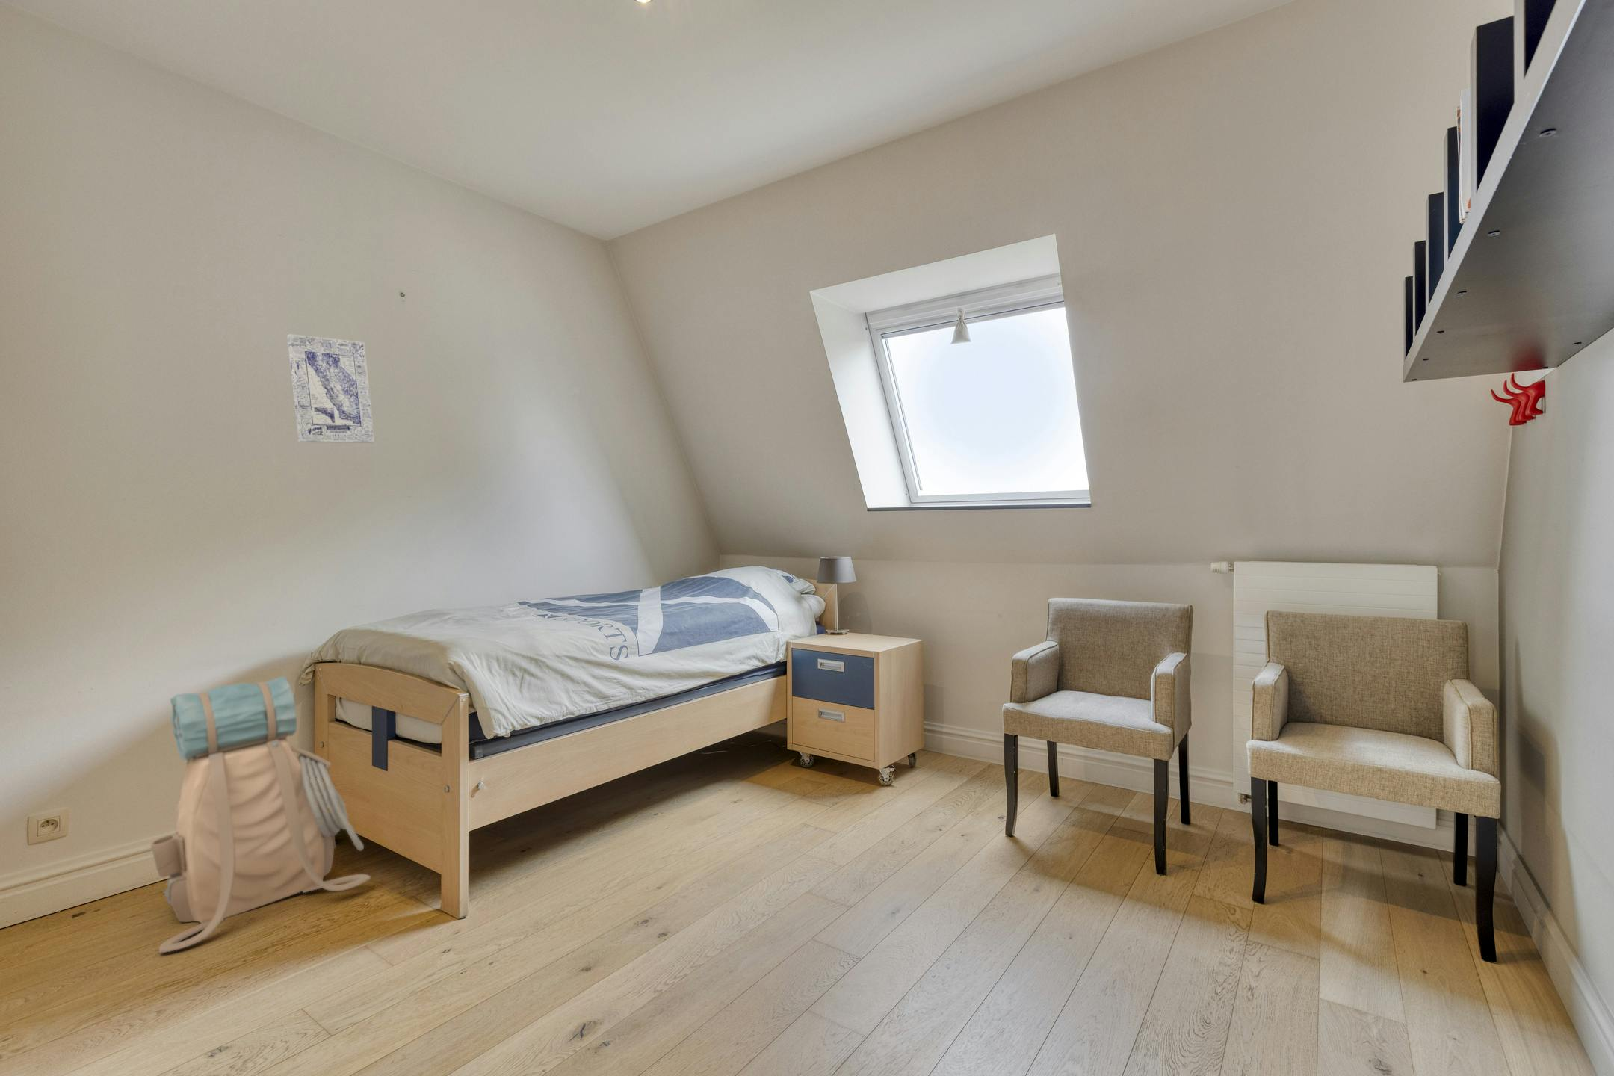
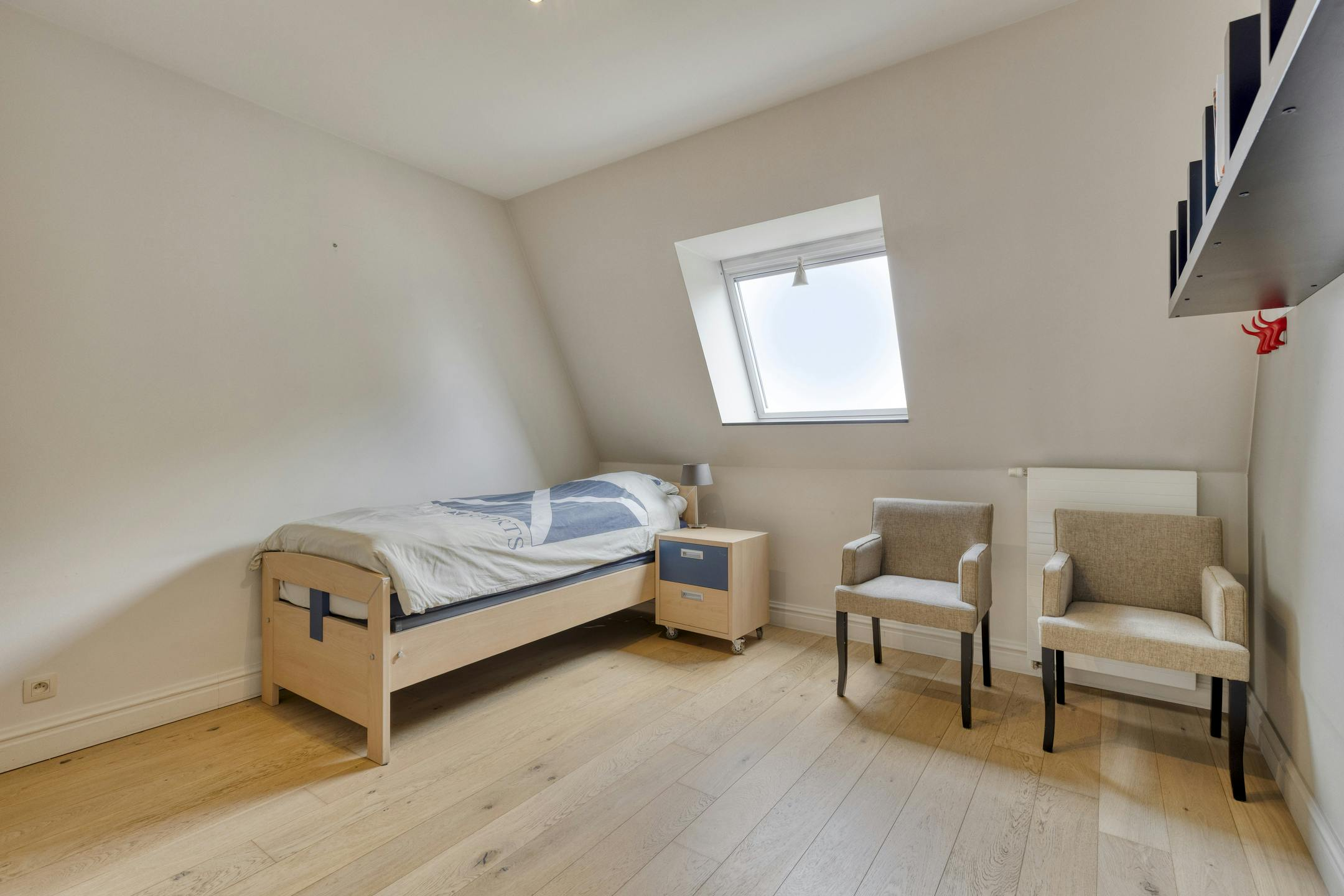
- backpack (250, 793)
- wall art (331, 390)
